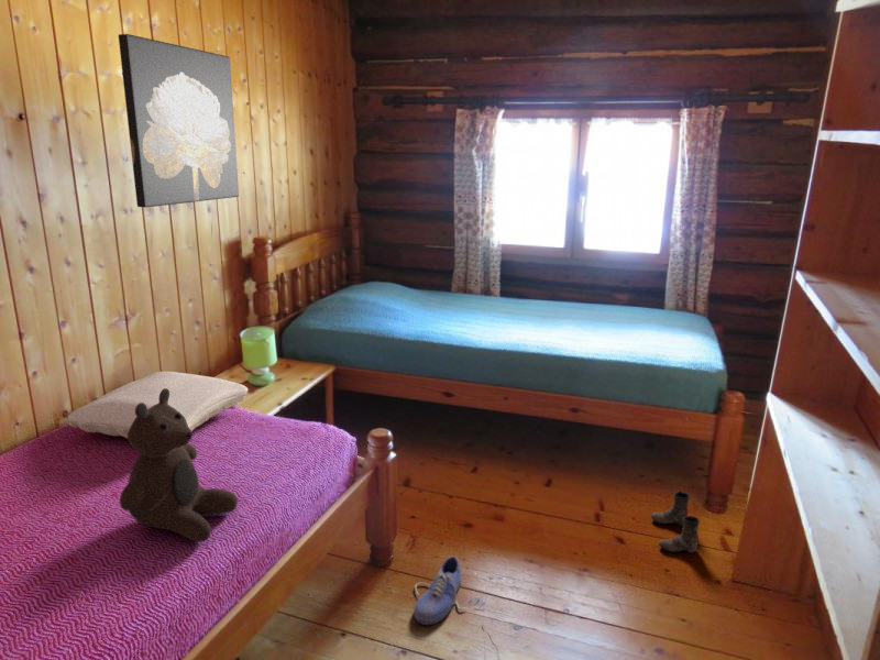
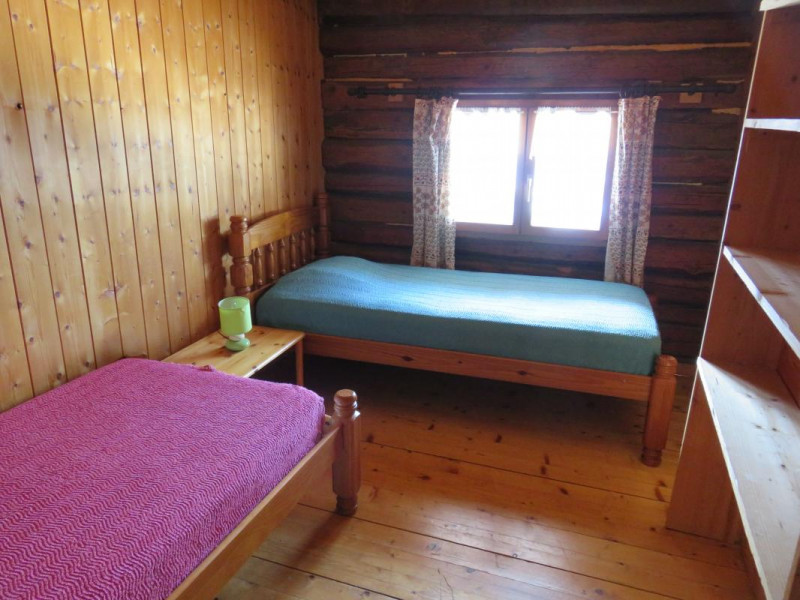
- shoe (439, 588)
- pillow (158, 402)
- boots (674, 520)
- wall art (186, 127)
- teddy bear (178, 461)
